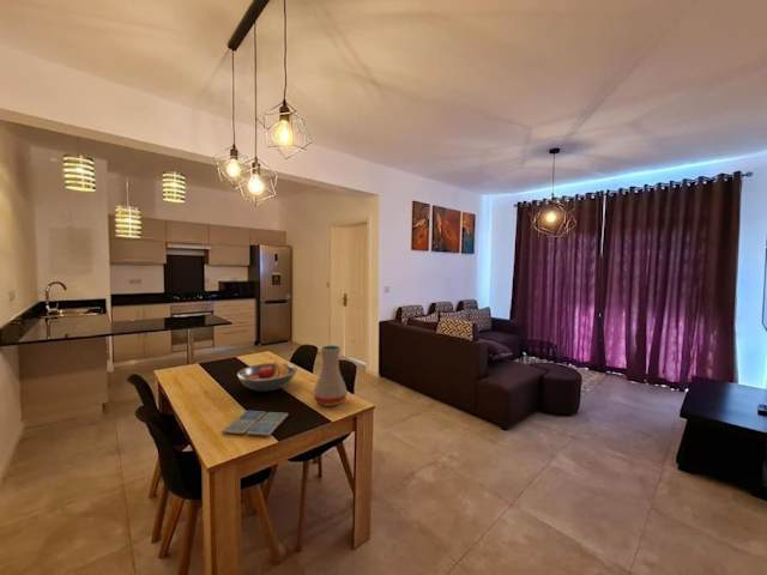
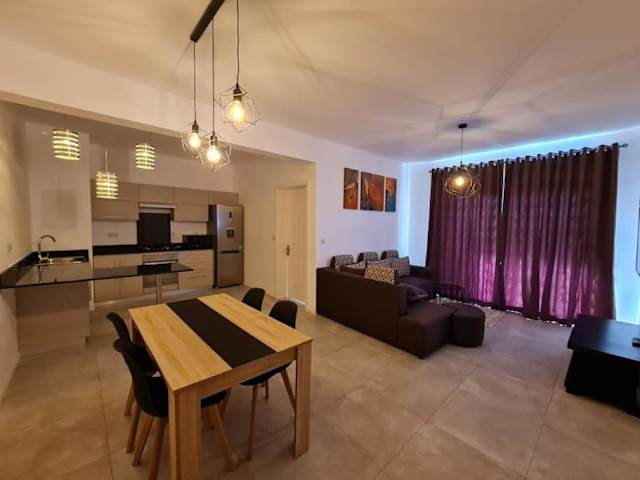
- fruit bowl (267, 376)
- vase (330, 374)
- drink coaster (256, 420)
